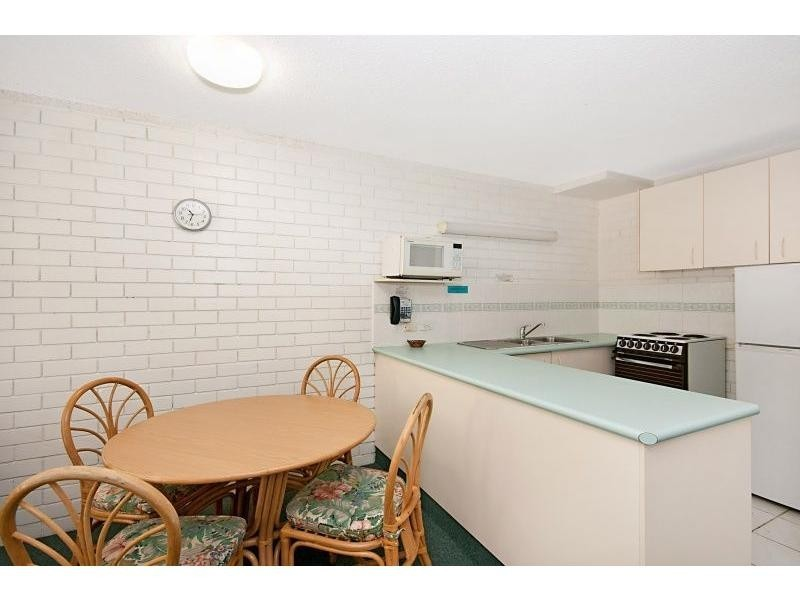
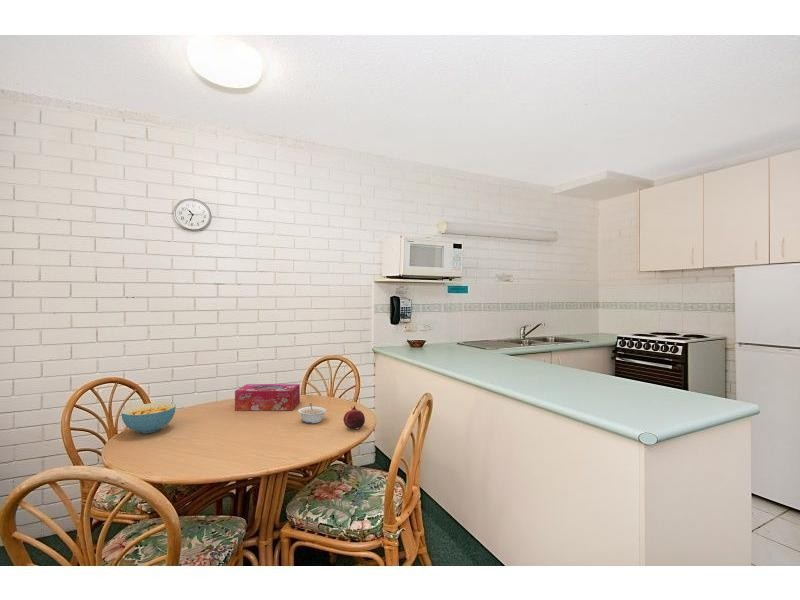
+ fruit (354, 416)
+ cereal bowl (149, 419)
+ legume (311, 414)
+ tissue box (268, 396)
